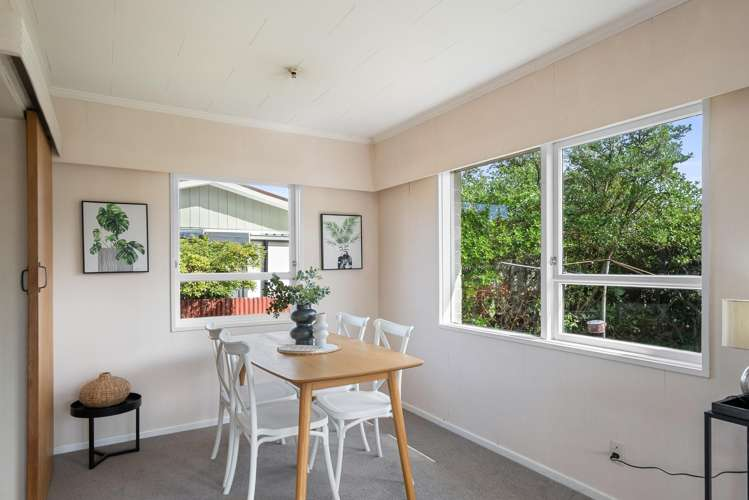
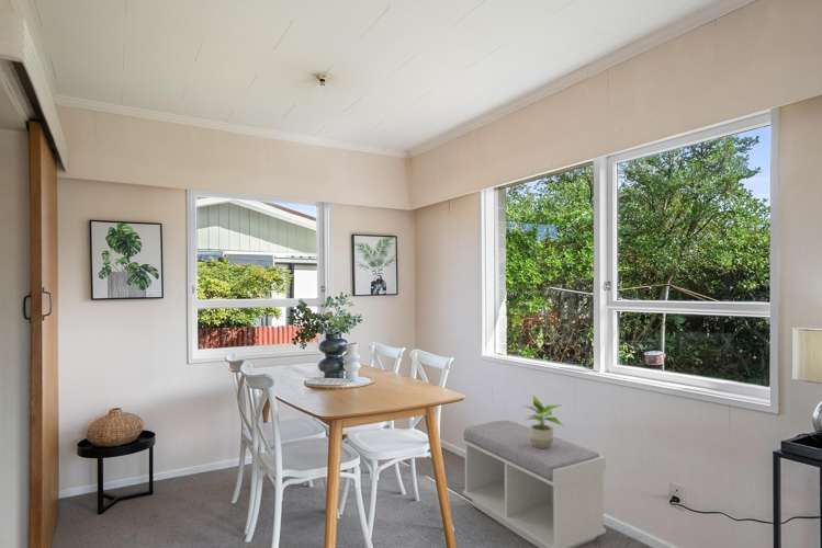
+ bench (527, 479)
+ potted plant (542, 422)
